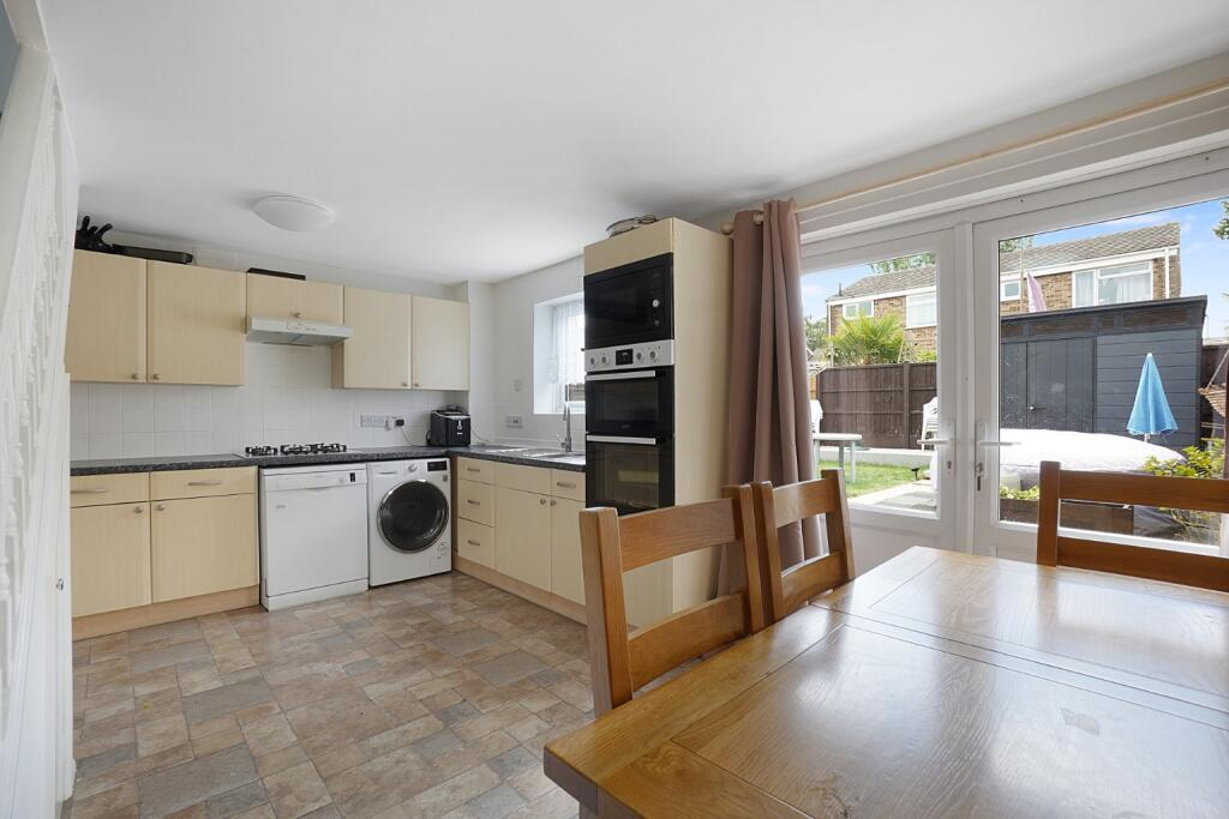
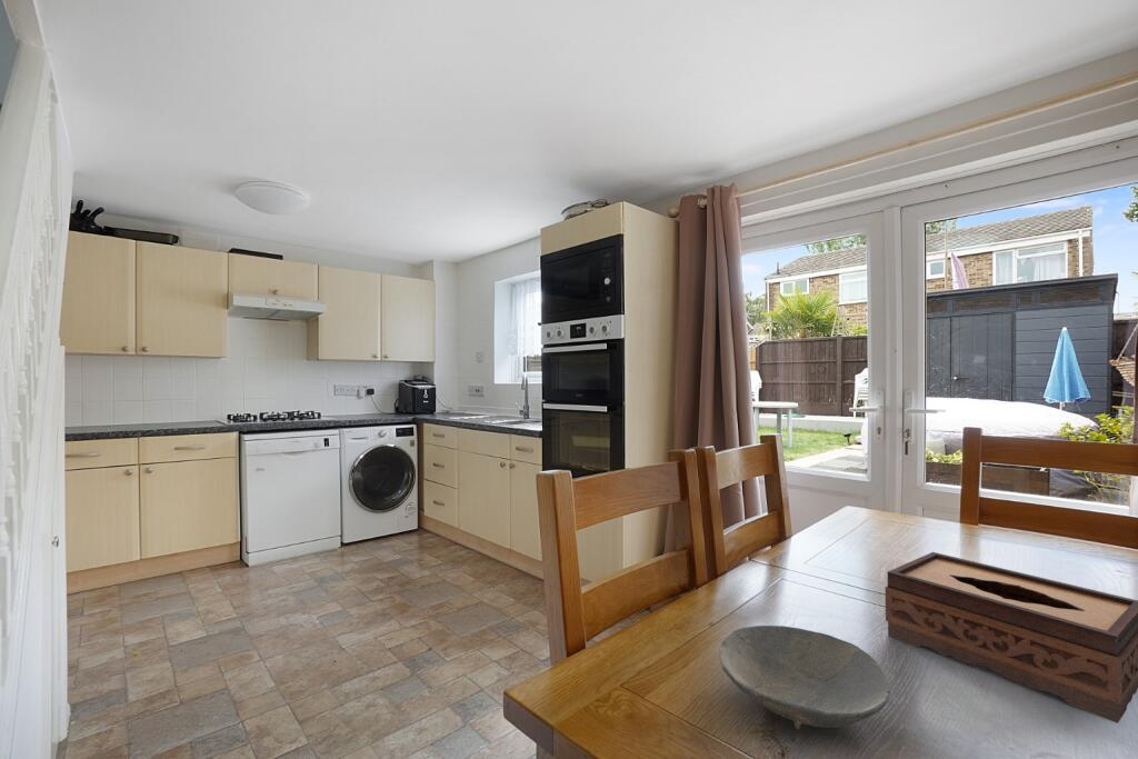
+ tissue box (1007, 620)
+ bowl (799, 679)
